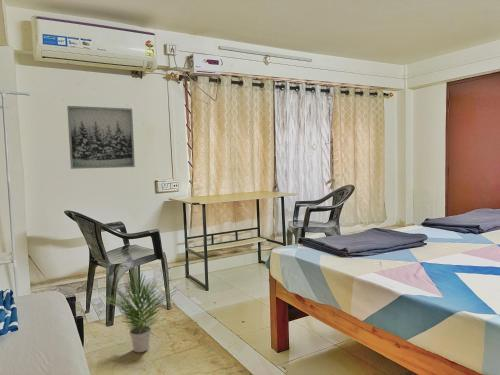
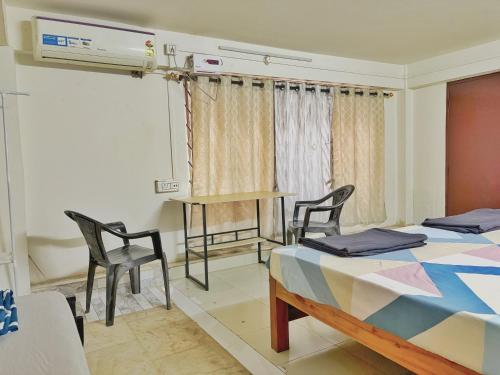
- wall art (102, 137)
- potted plant (138, 310)
